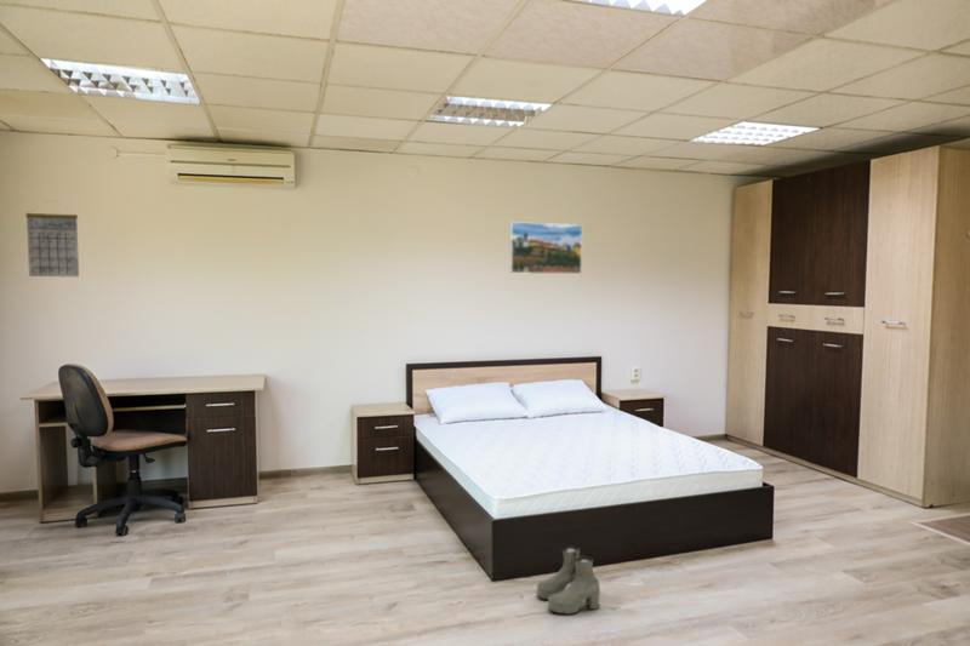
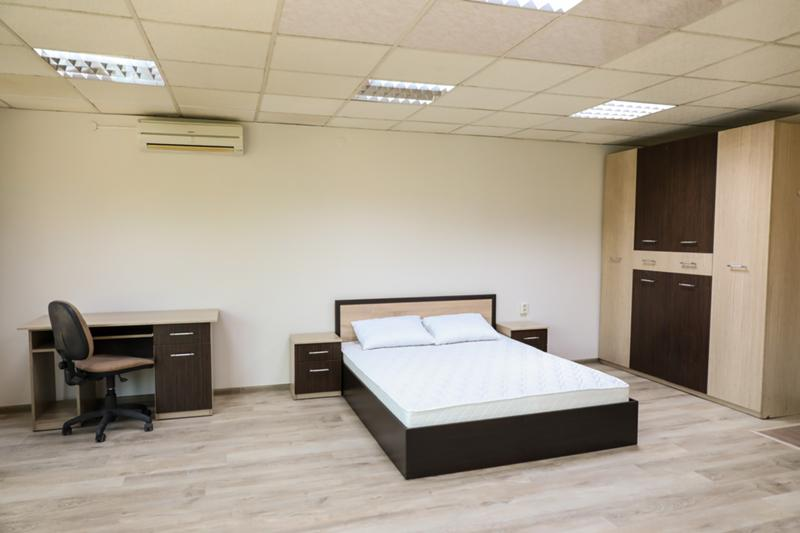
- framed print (546, 248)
- boots (567, 577)
- calendar (52, 238)
